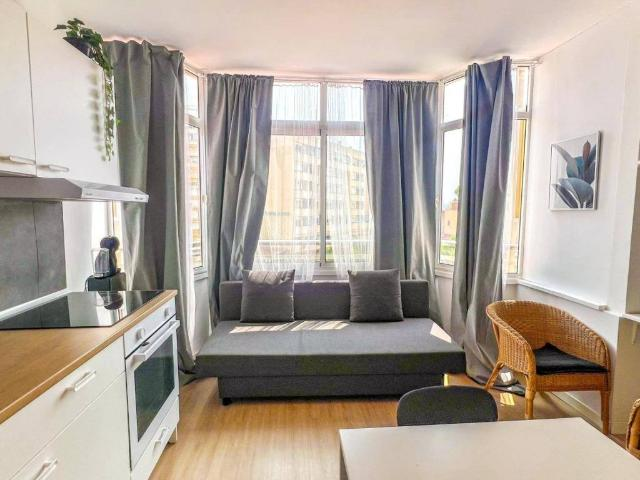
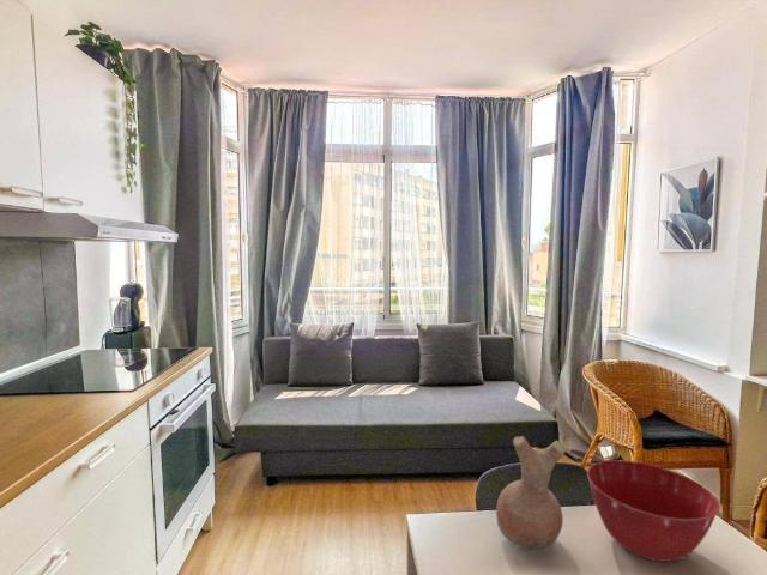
+ mixing bowl (647, 514)
+ vase (529, 484)
